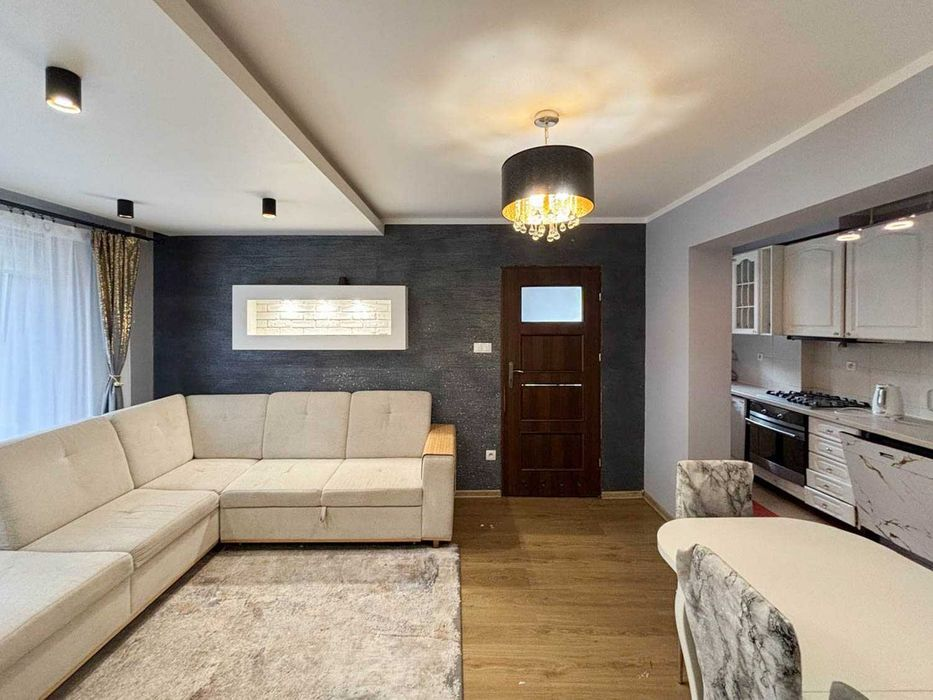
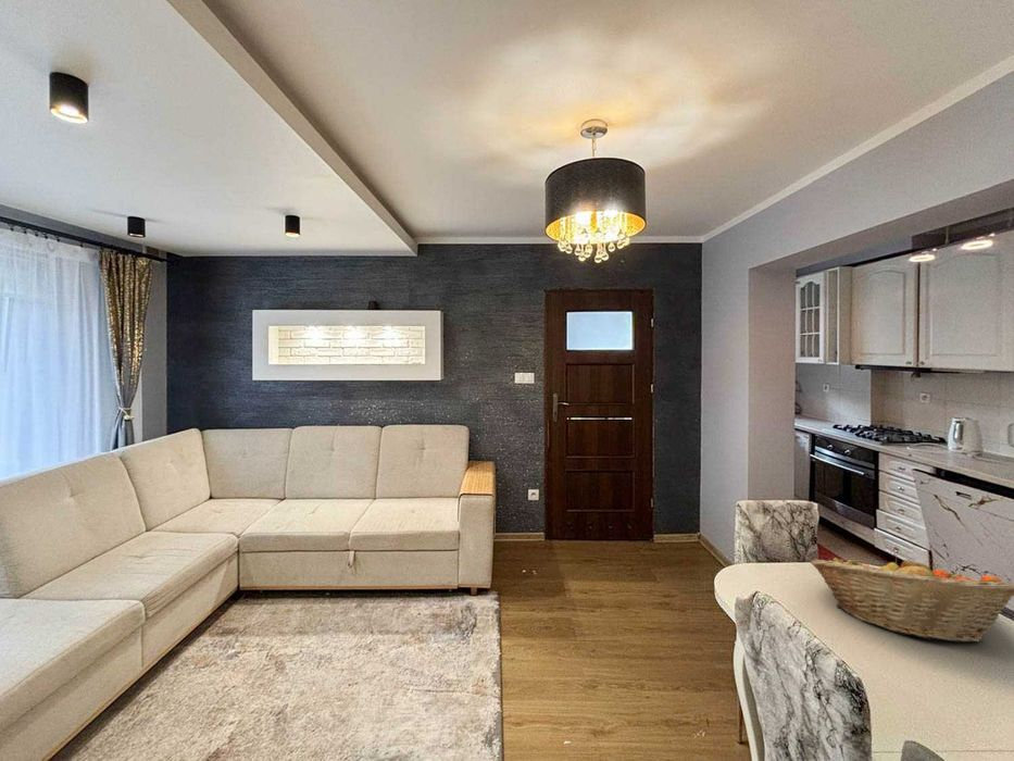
+ fruit basket (905, 586)
